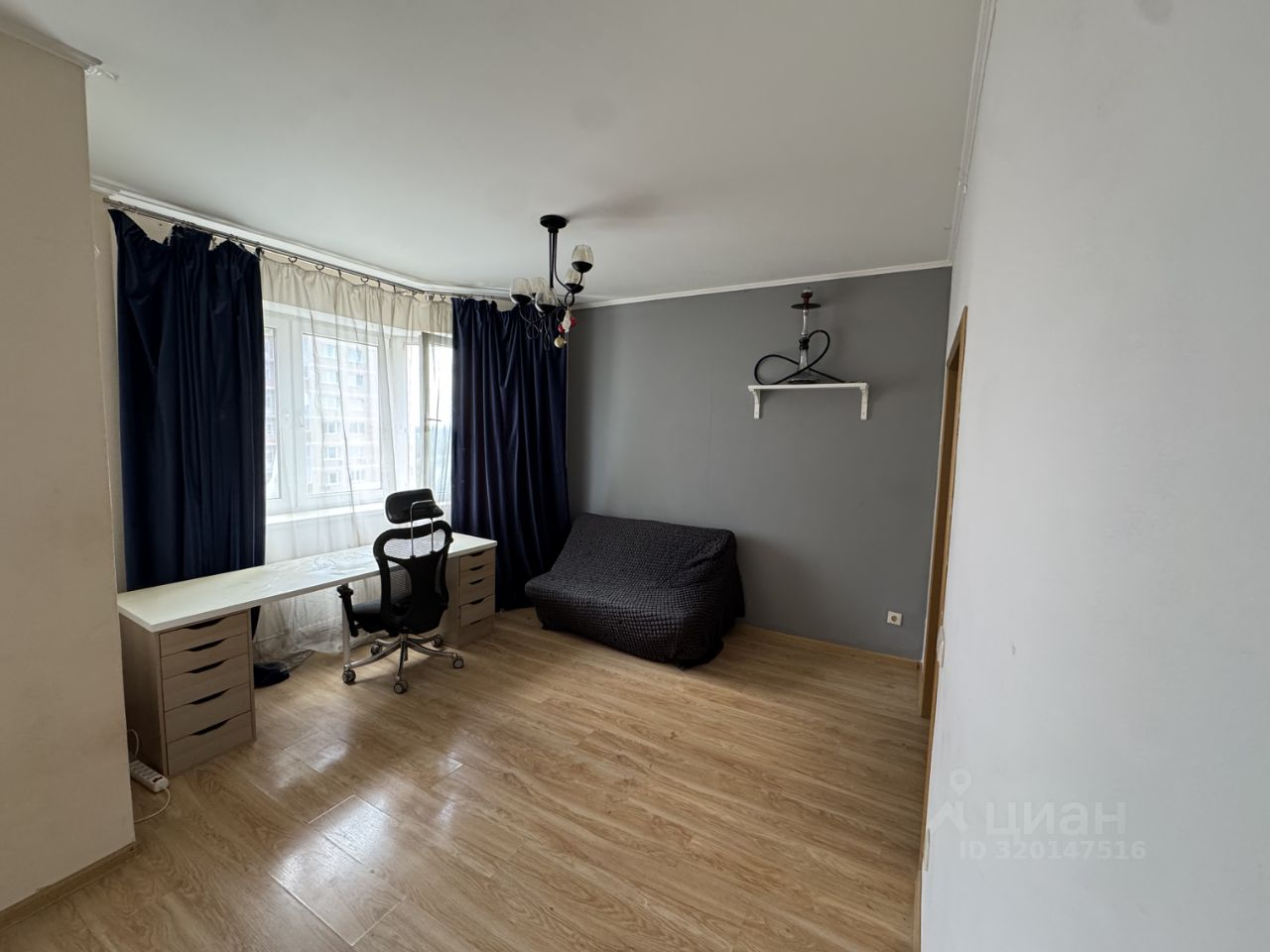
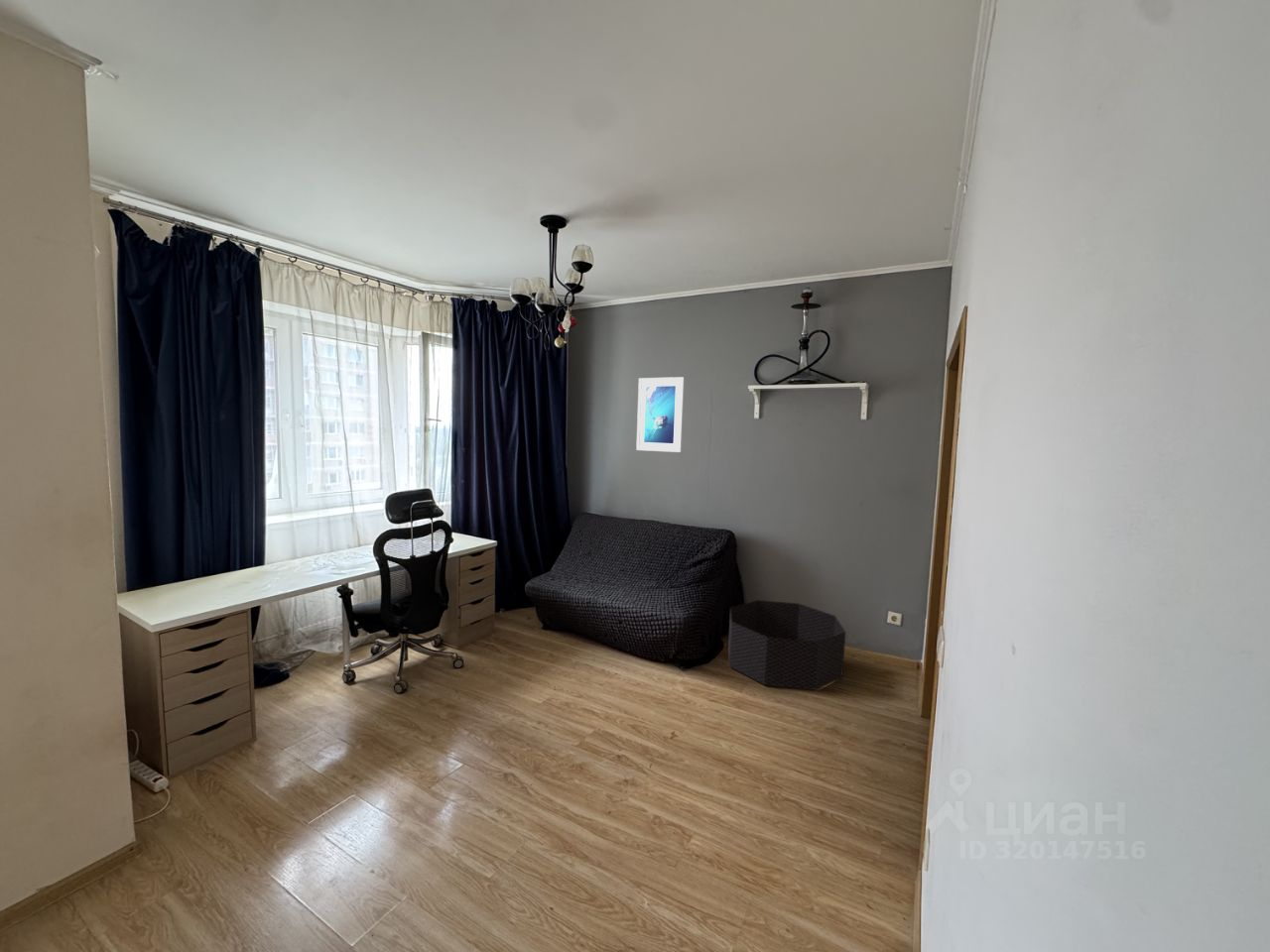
+ napkin ring (783, 640)
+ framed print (660, 415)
